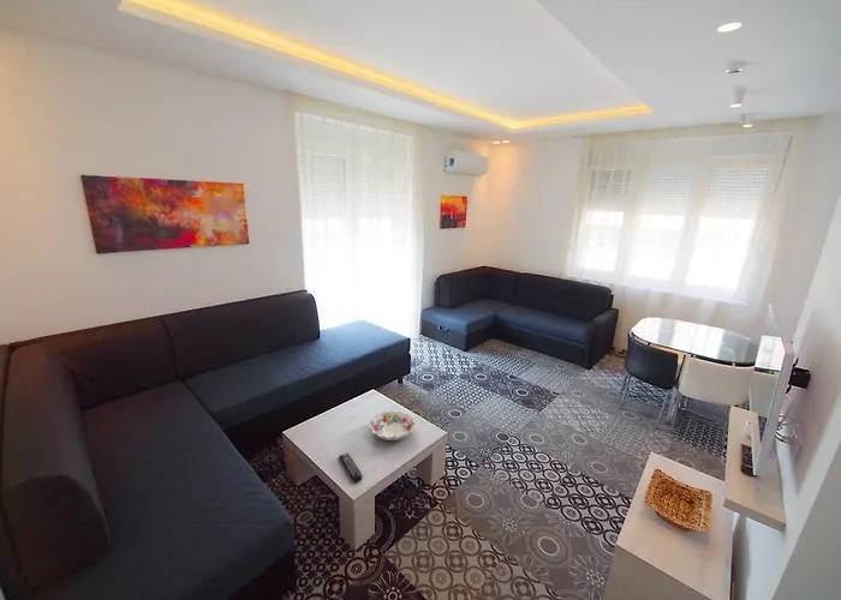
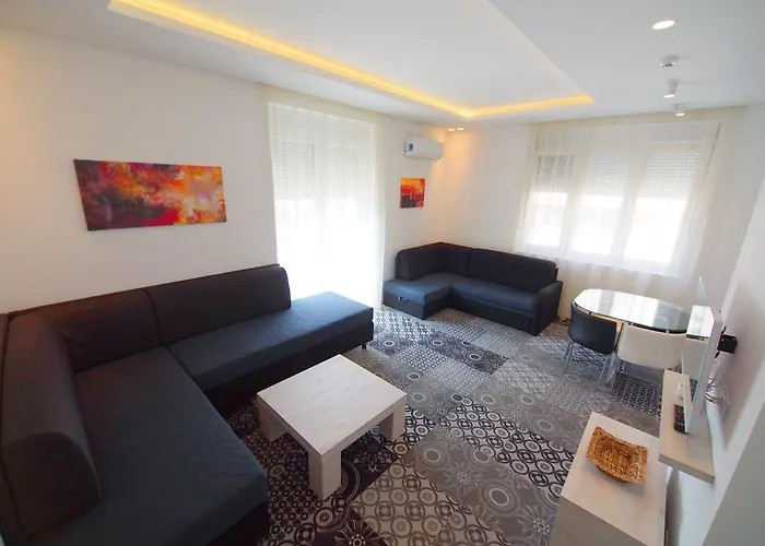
- remote control (350, 466)
- decorative bowl (392, 427)
